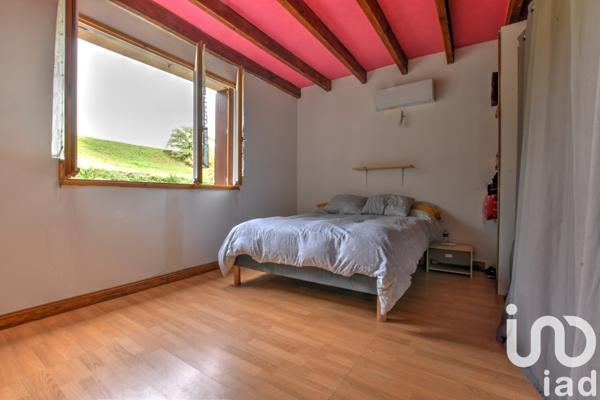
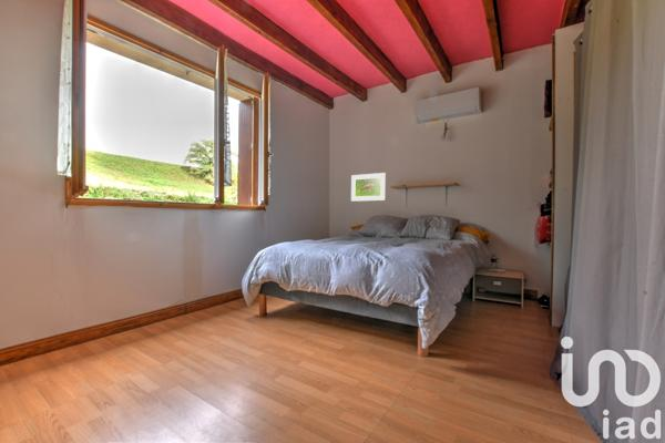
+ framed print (367, 187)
